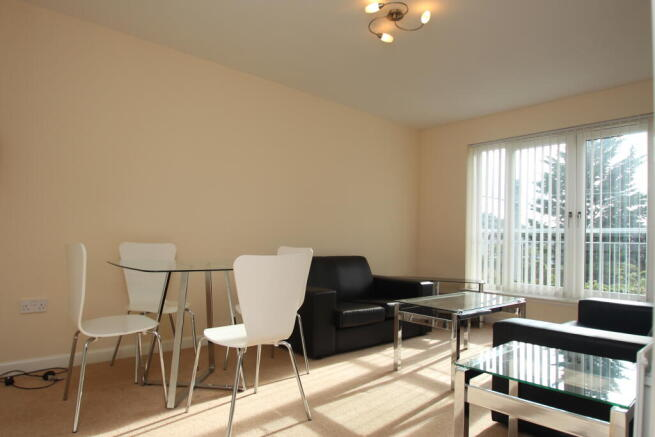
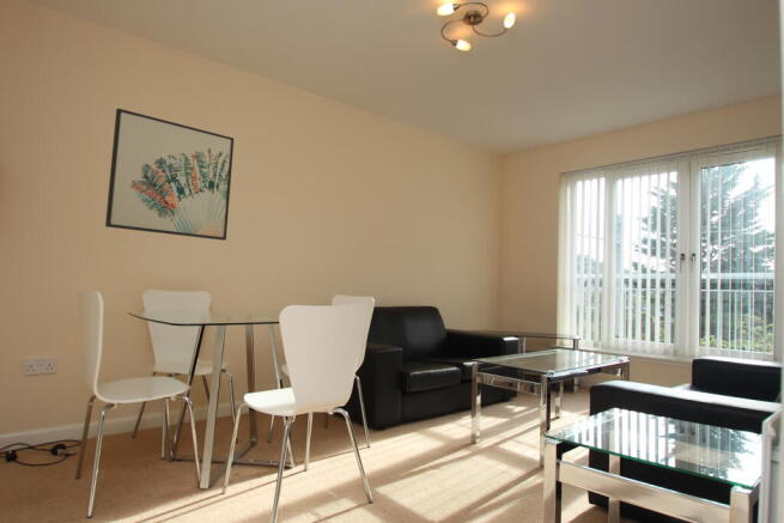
+ wall art (174, 178)
